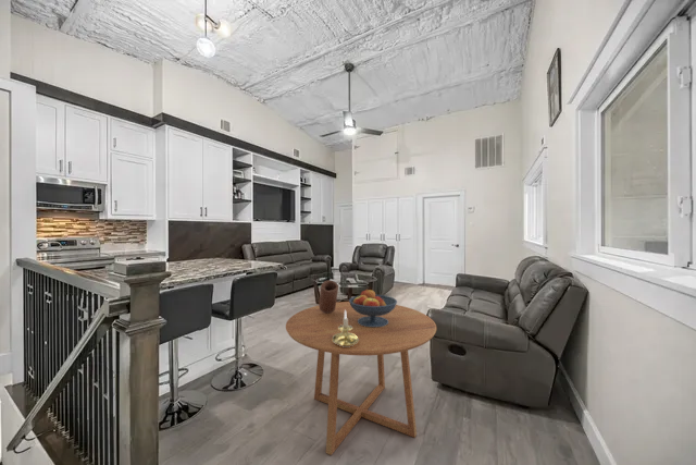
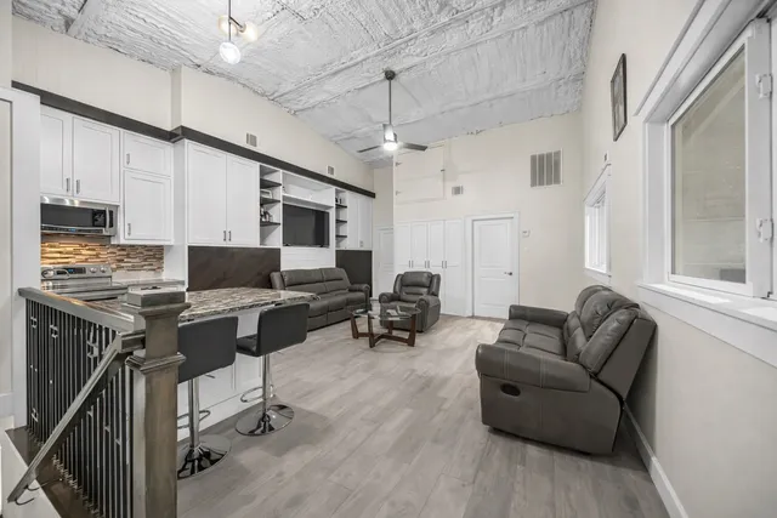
- dining table (360, 354)
- vase (327, 296)
- fruit bowl (372, 306)
- candle holder (345, 325)
